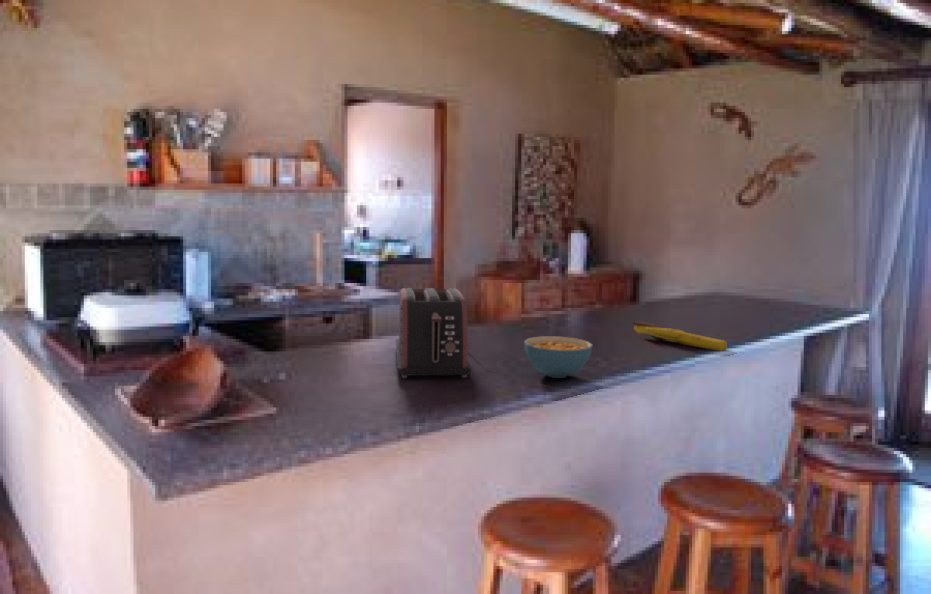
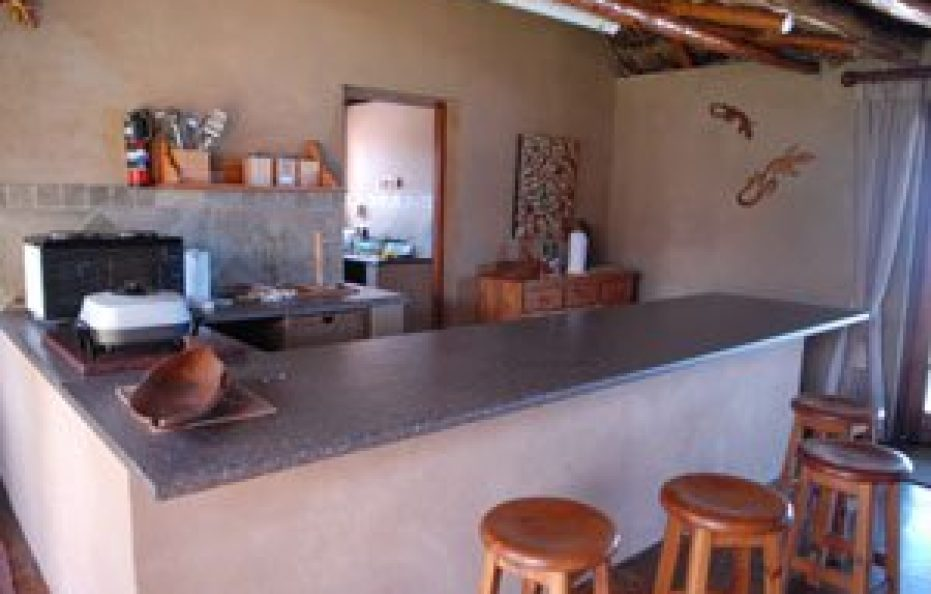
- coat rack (685, 333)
- toaster (431, 327)
- cereal bowl (557, 359)
